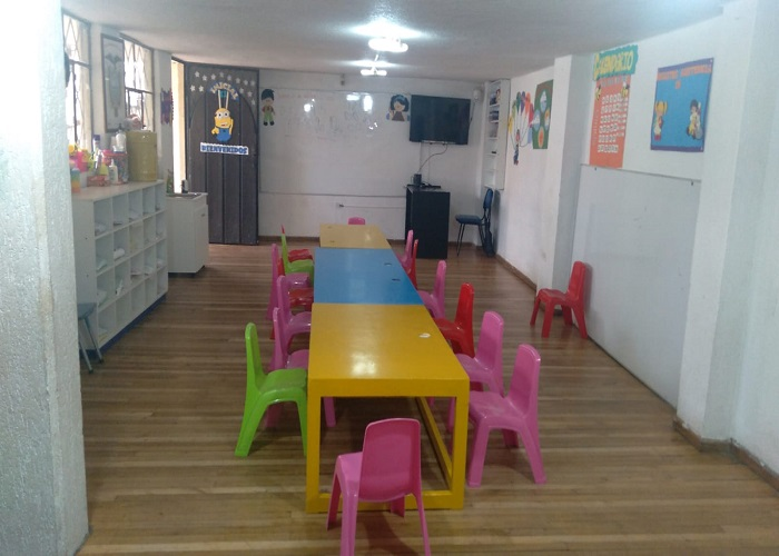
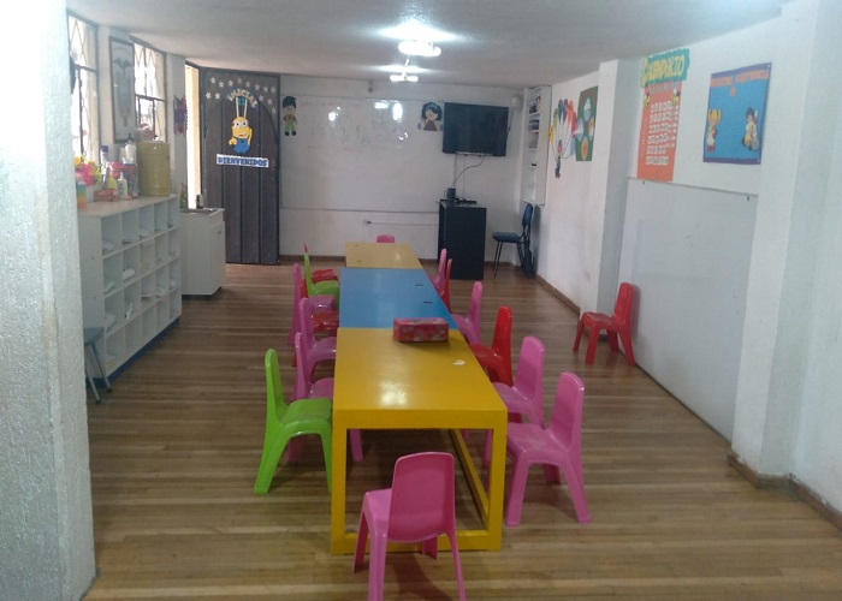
+ tissue box (420, 329)
